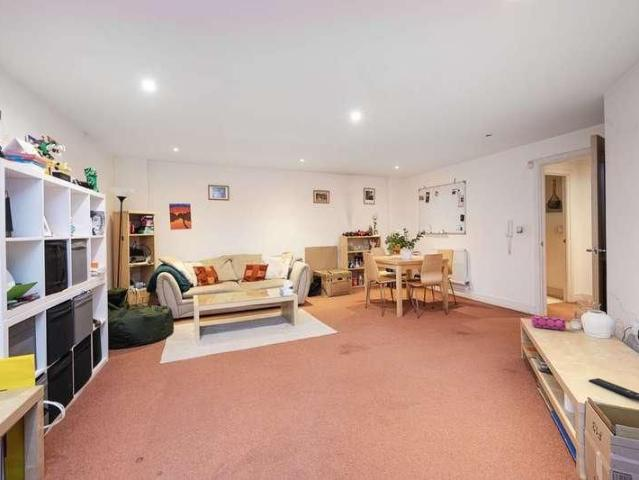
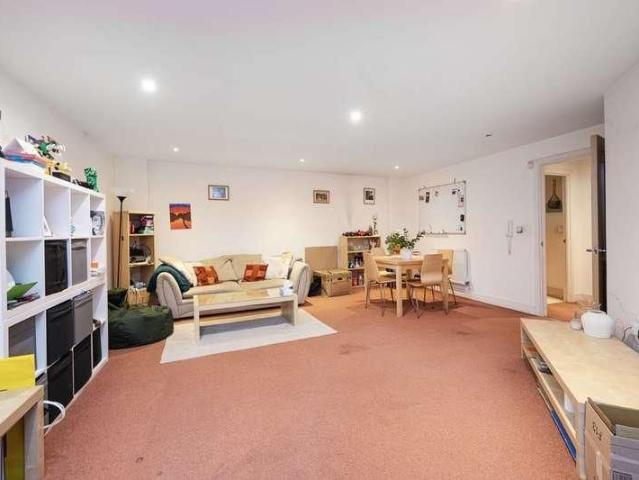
- remote control (616, 388)
- pencil case (548, 321)
